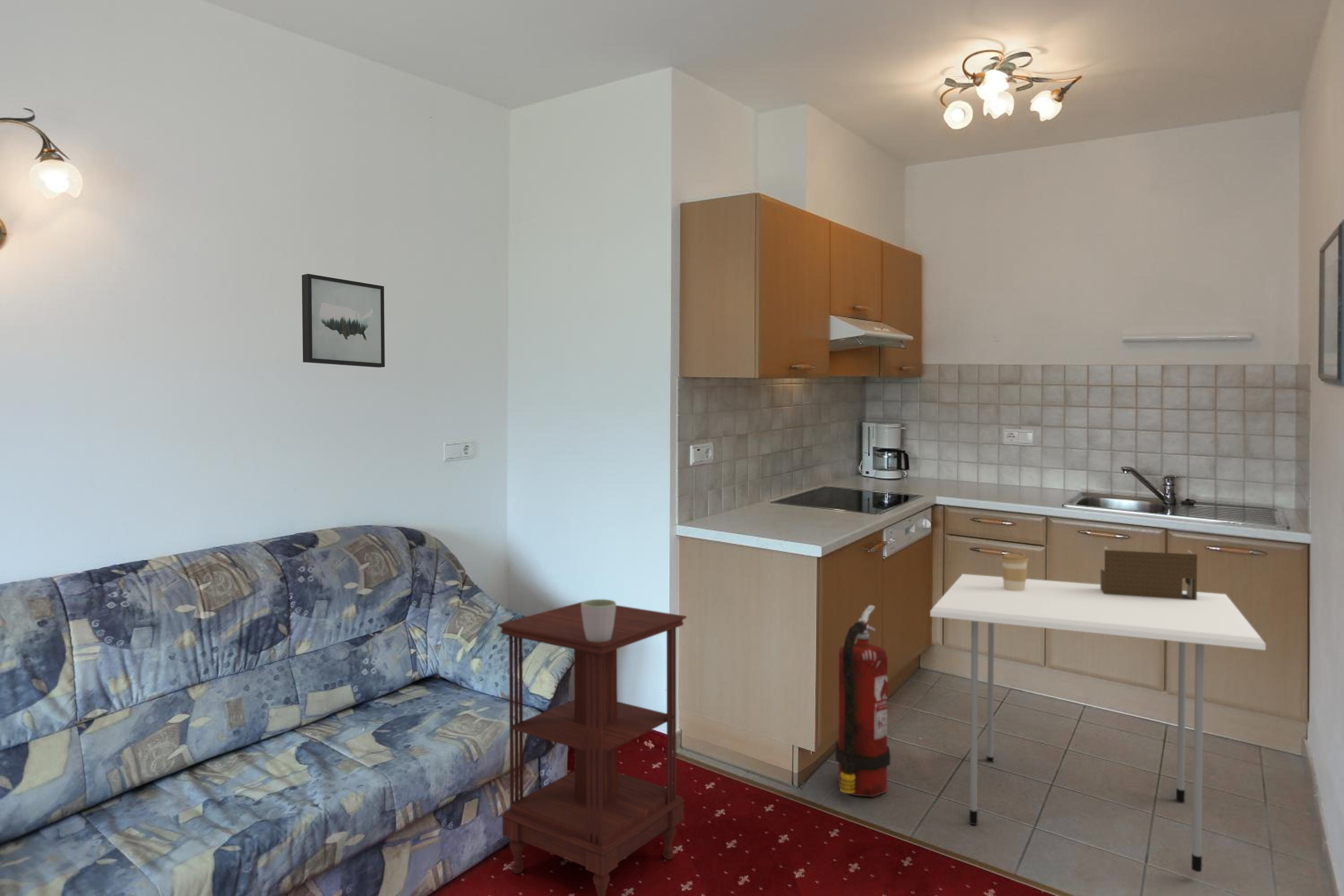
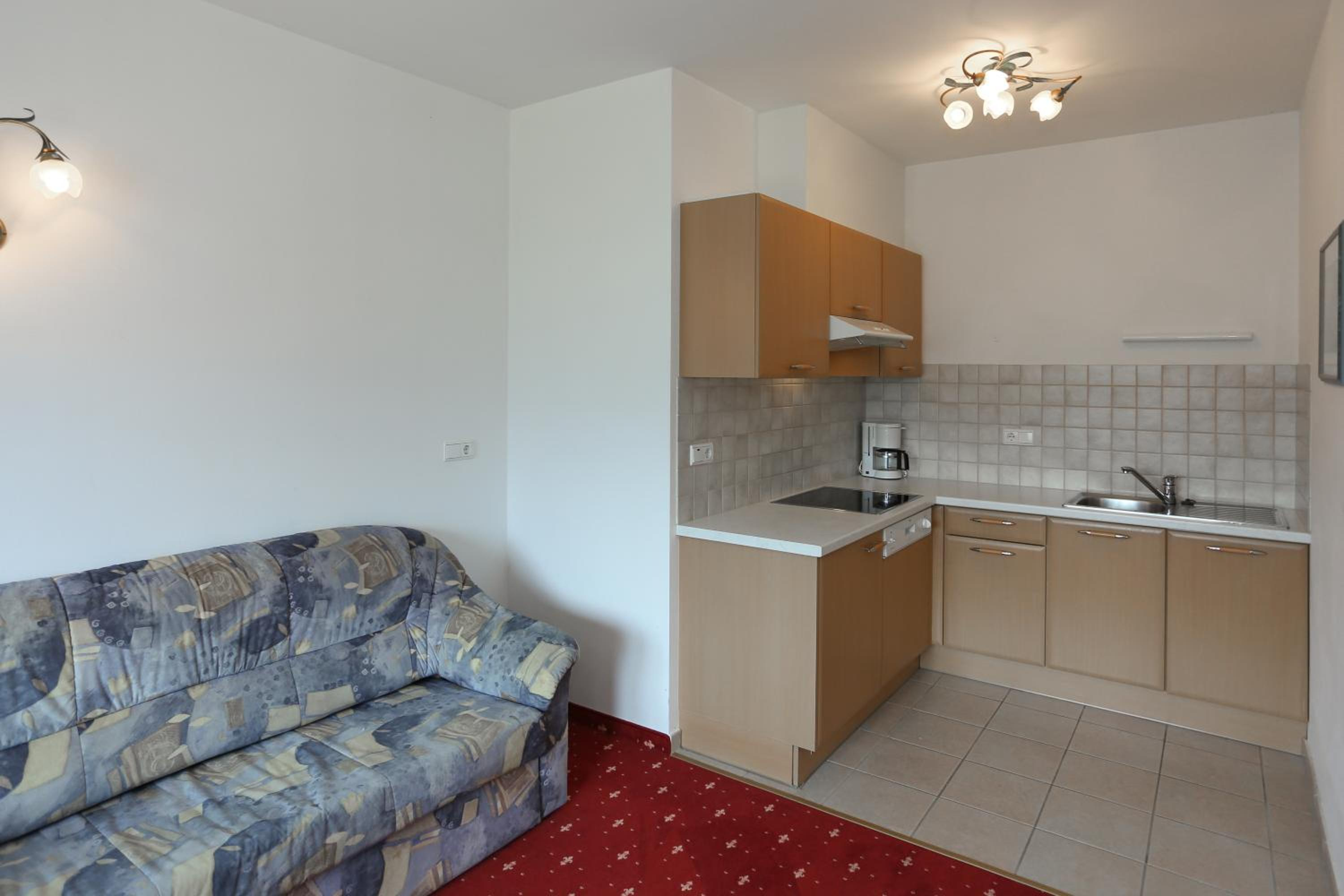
- fire extinguisher (859, 701)
- side table (594, 742)
- wall art (345, 323)
- coffee cup (1014, 571)
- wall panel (1147, 571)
- mug (595, 619)
- dining table (1093, 633)
